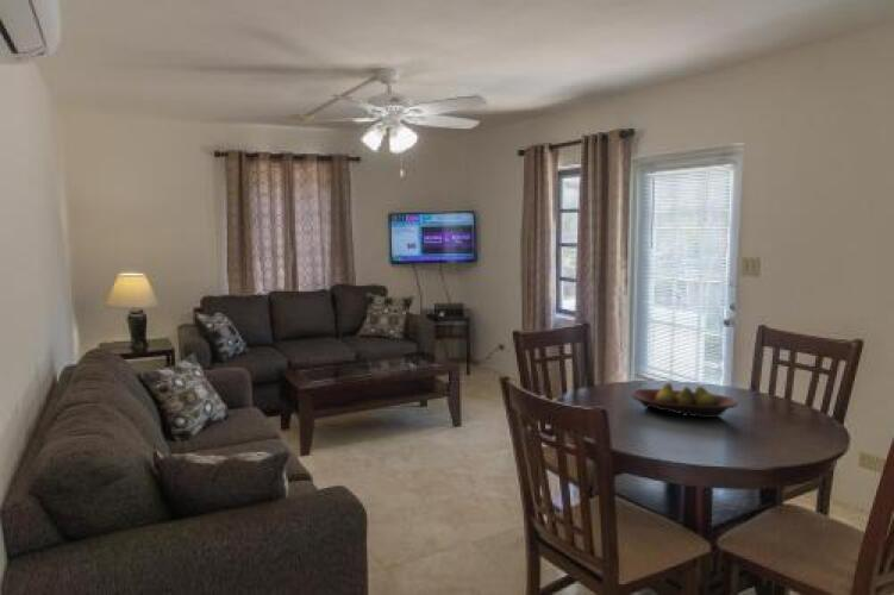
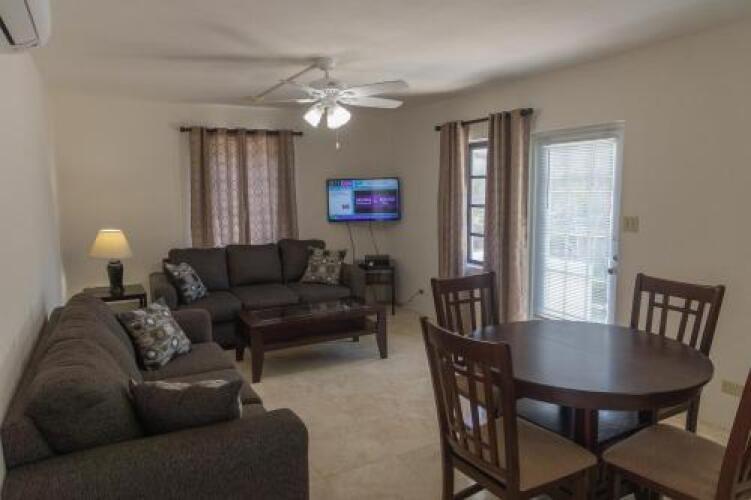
- fruit bowl (682, 397)
